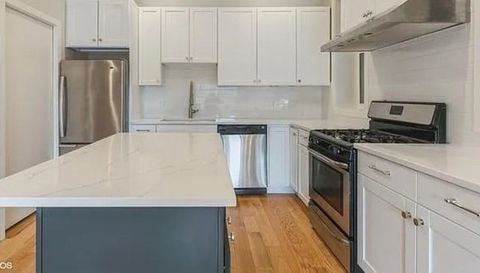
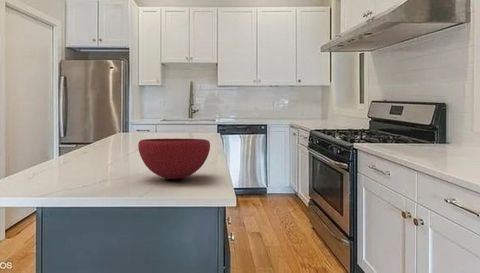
+ bowl (174, 159)
